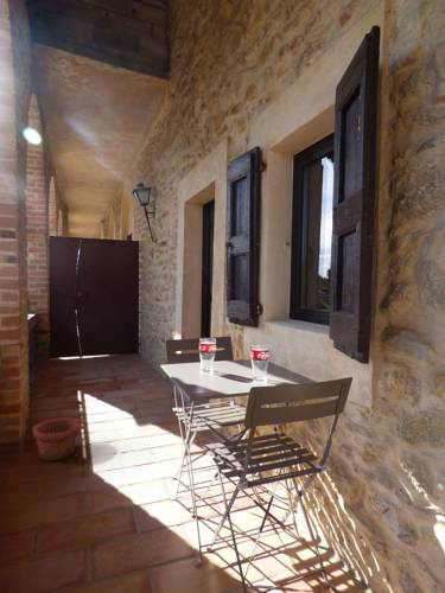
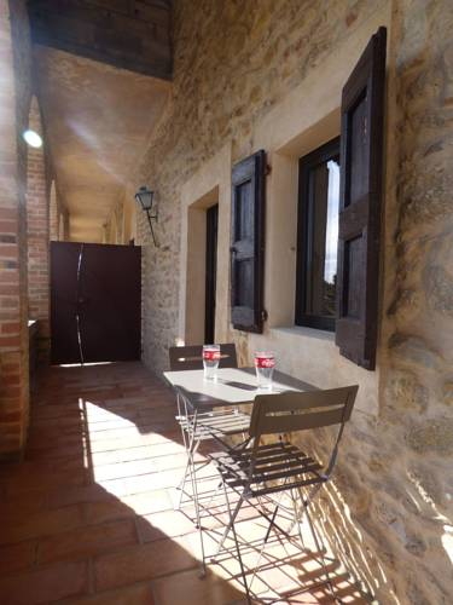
- pot (57, 439)
